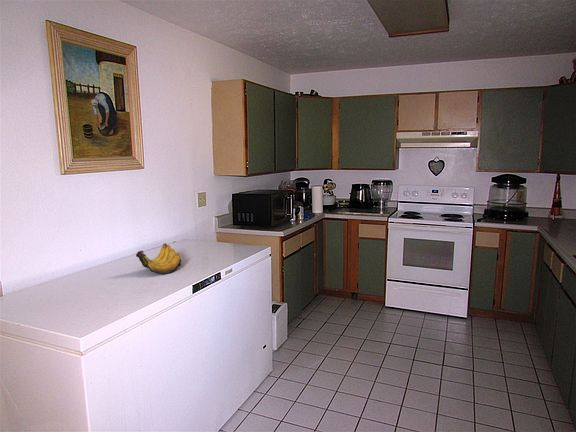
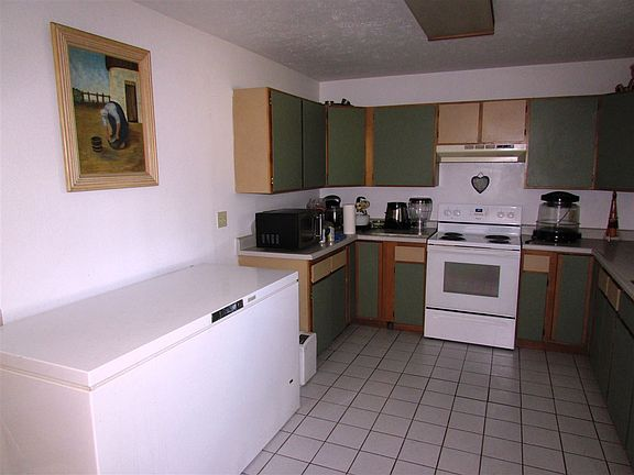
- banana bunch (162, 258)
